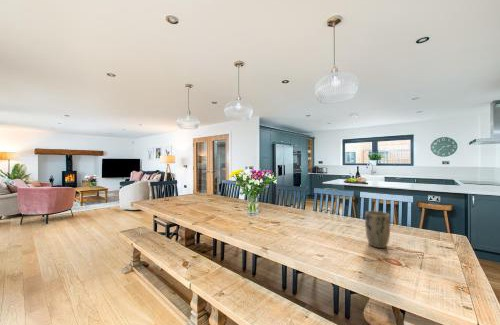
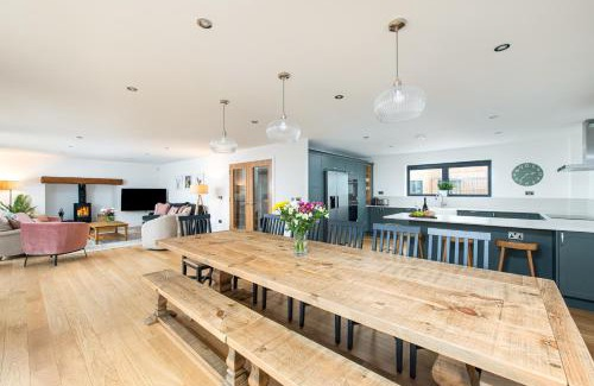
- plant pot (377, 229)
